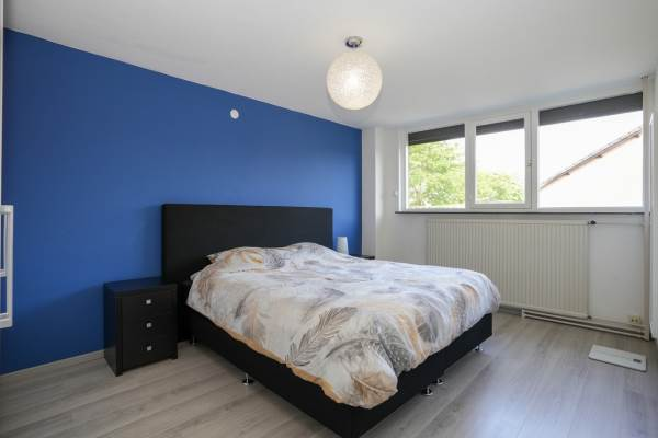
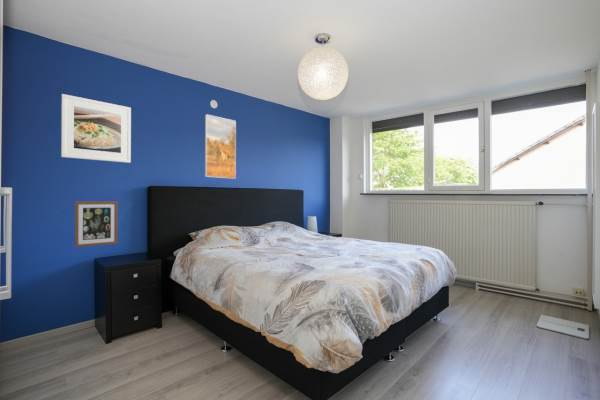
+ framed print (98, 130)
+ wall art (97, 223)
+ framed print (220, 147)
